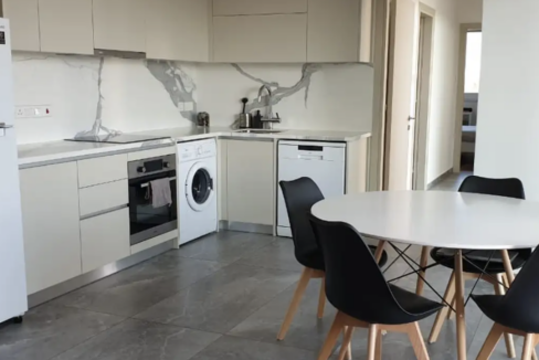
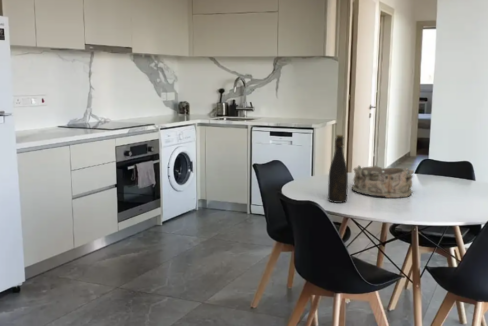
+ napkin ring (382, 178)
+ bottle (338, 168)
